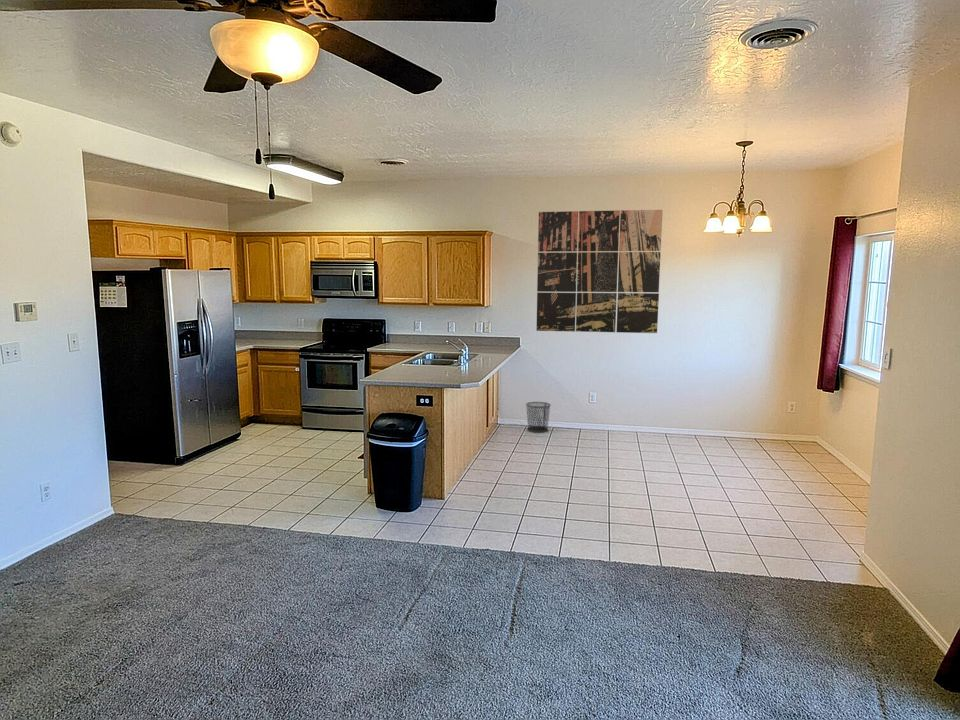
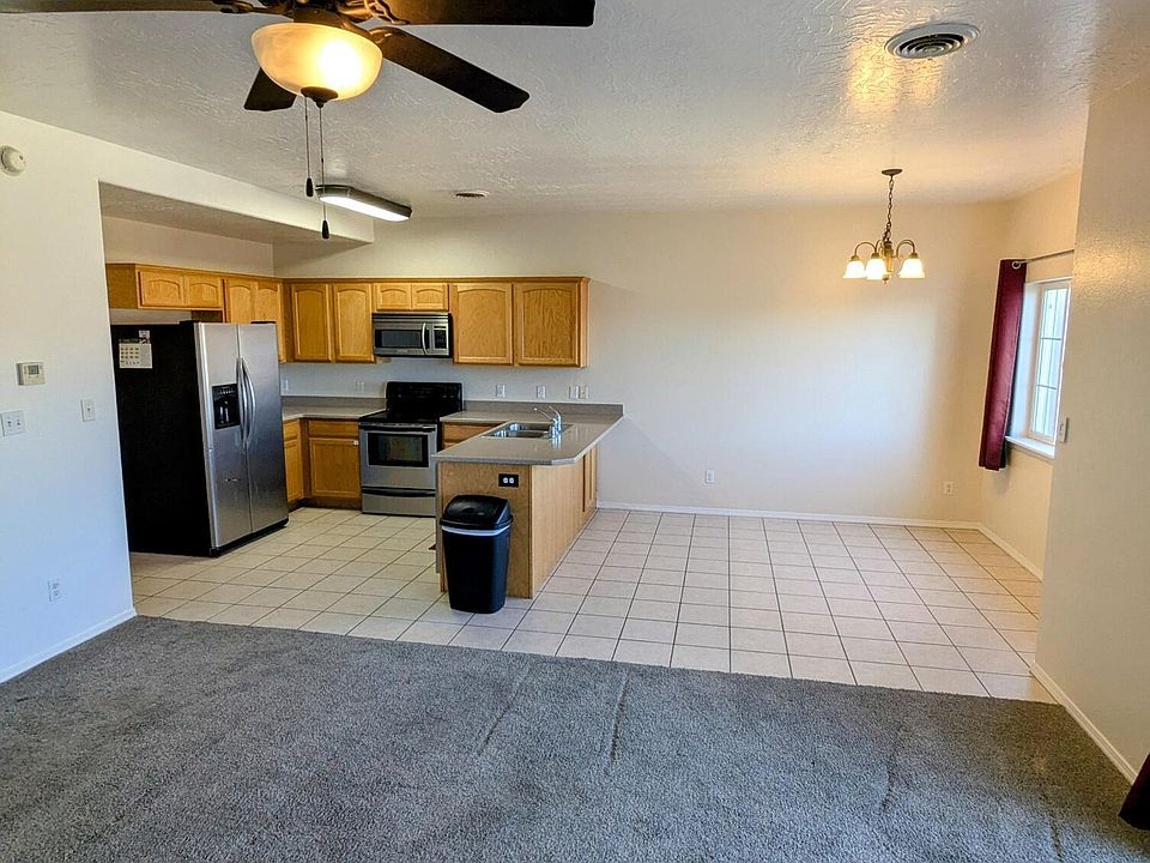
- waste bin (537, 417)
- wall art (597, 272)
